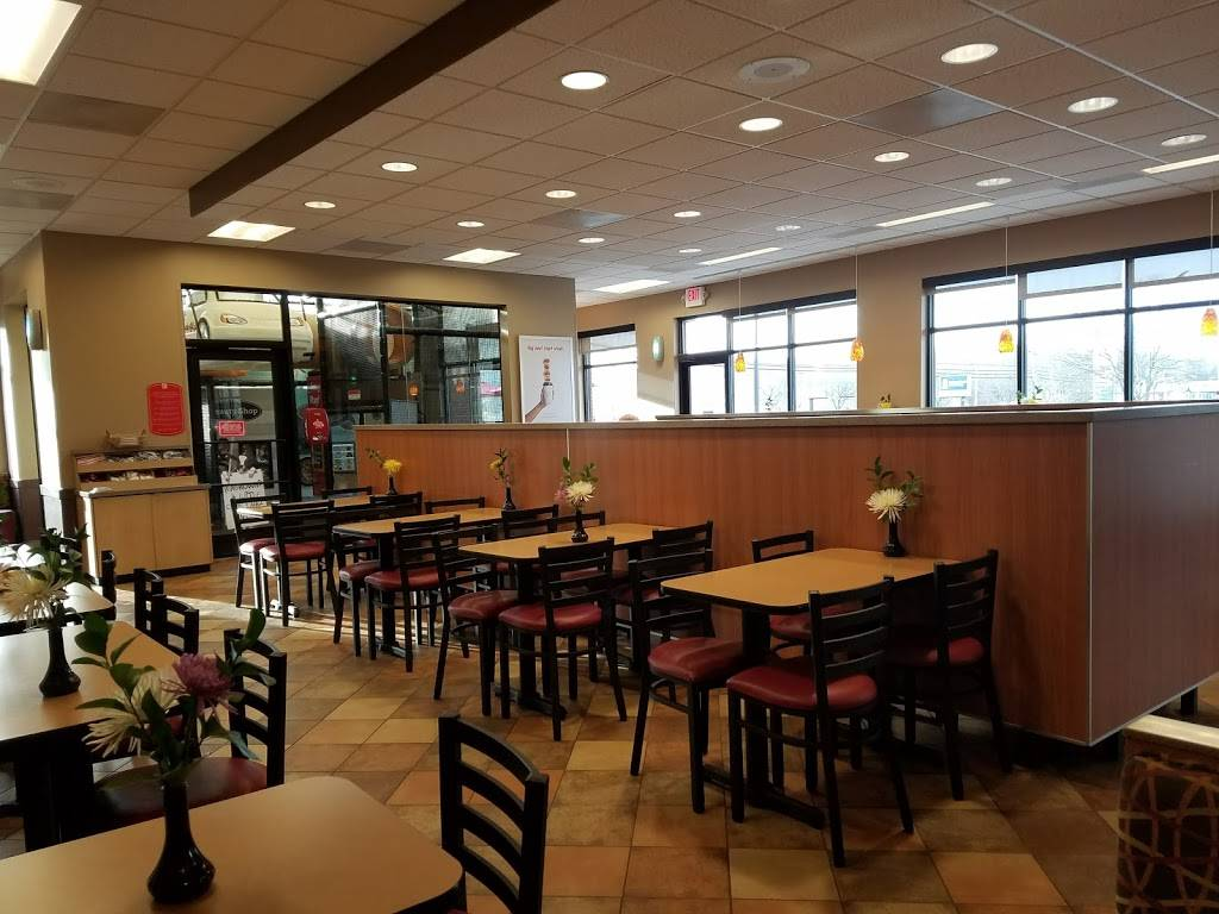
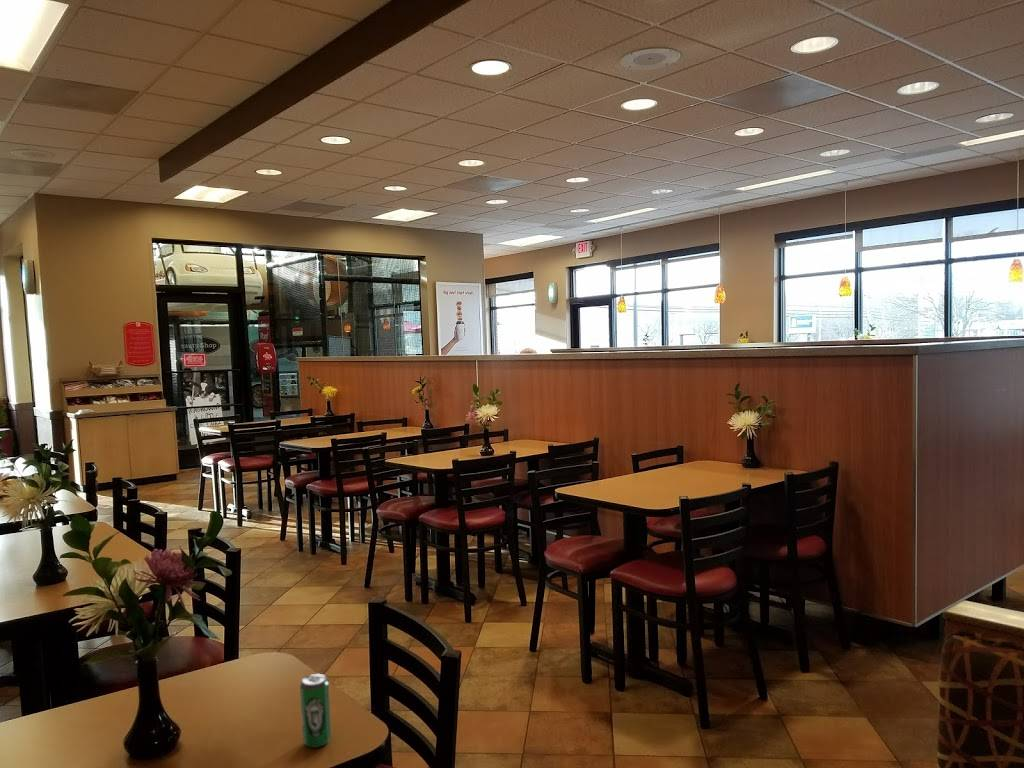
+ beverage can (315, 710)
